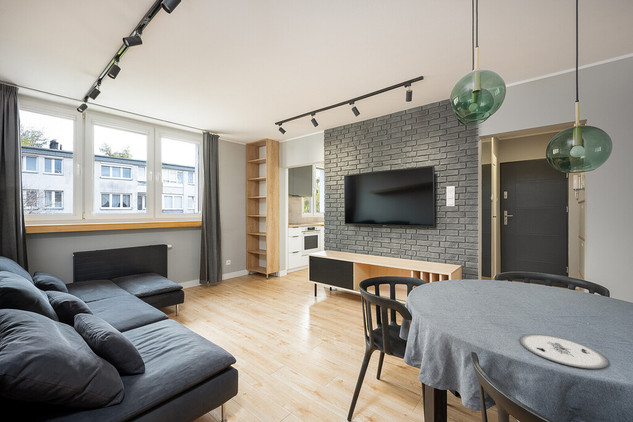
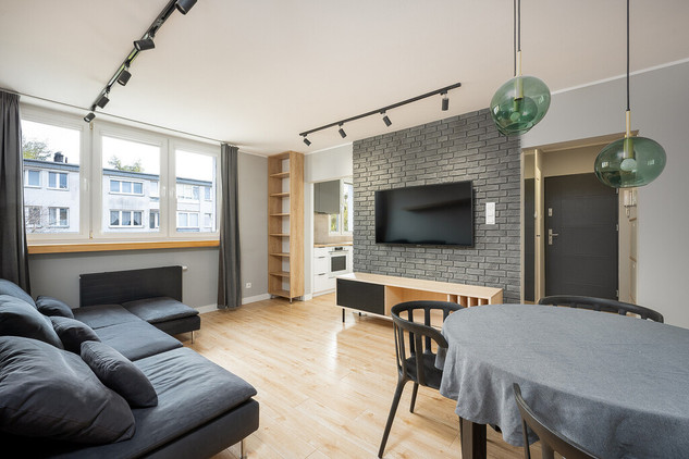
- plate (560, 348)
